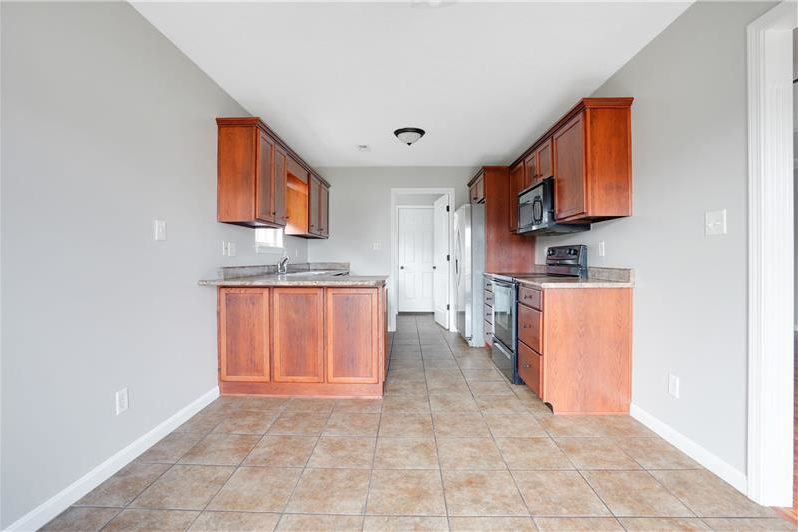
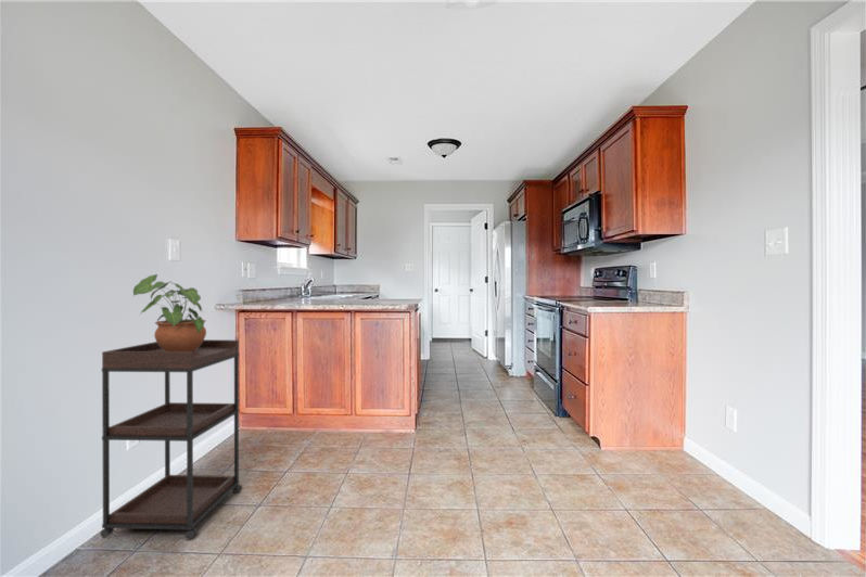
+ potted plant (171, 313)
+ shelving unit (178, 428)
